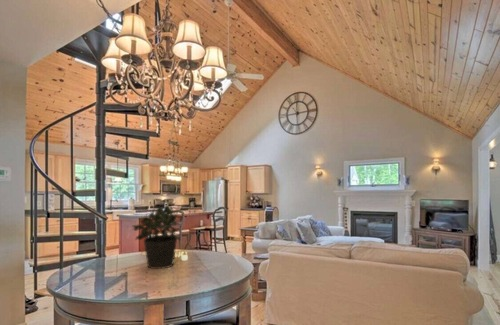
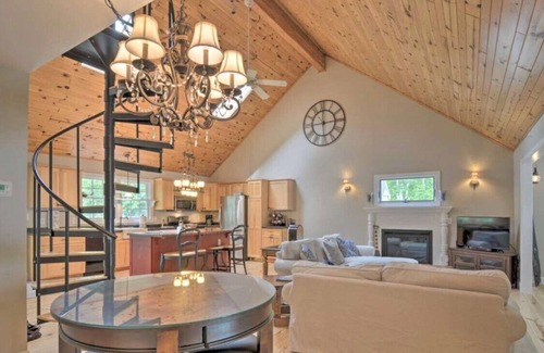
- potted plant (161, 235)
